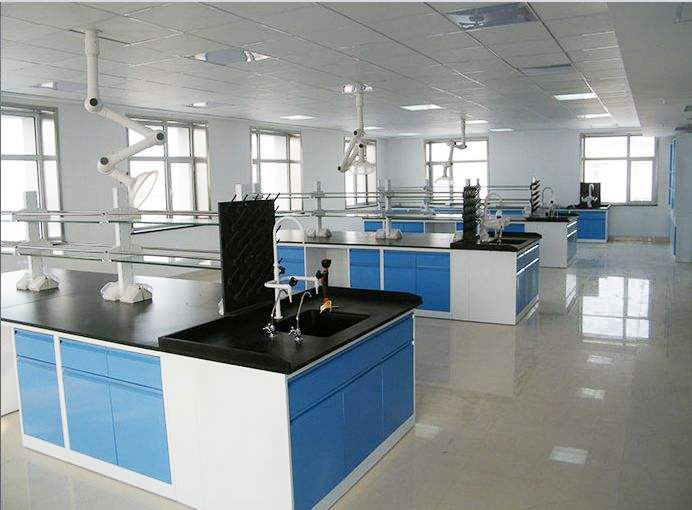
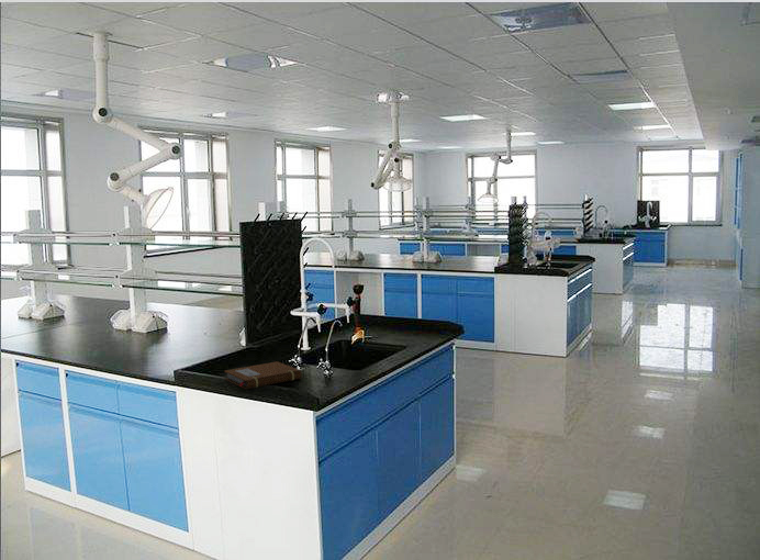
+ notebook (261, 374)
